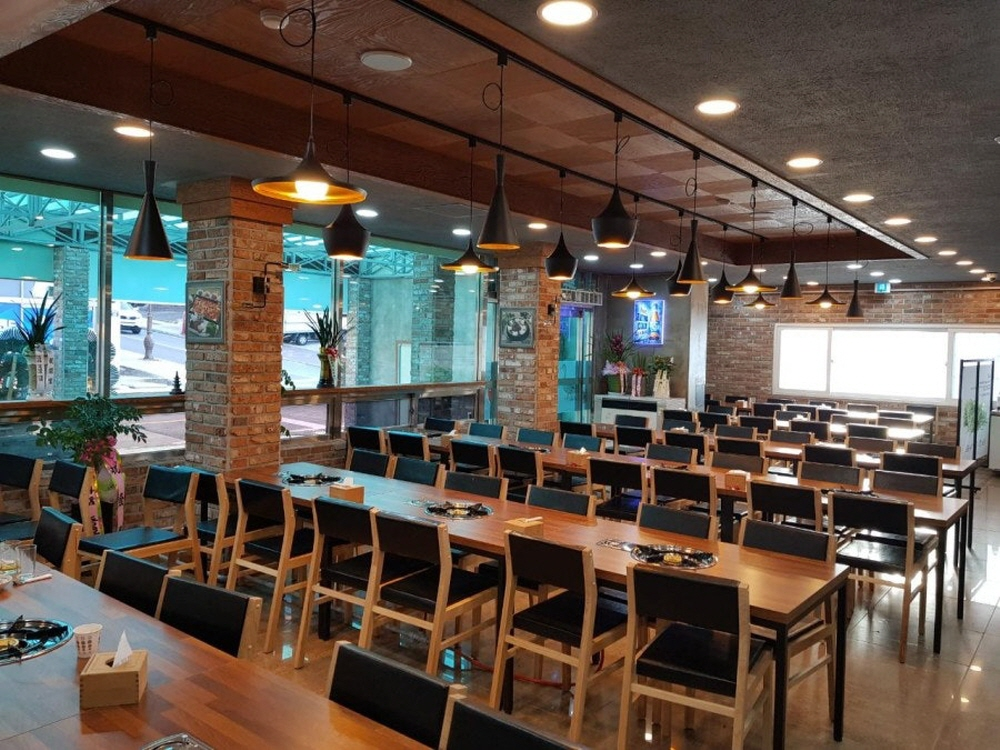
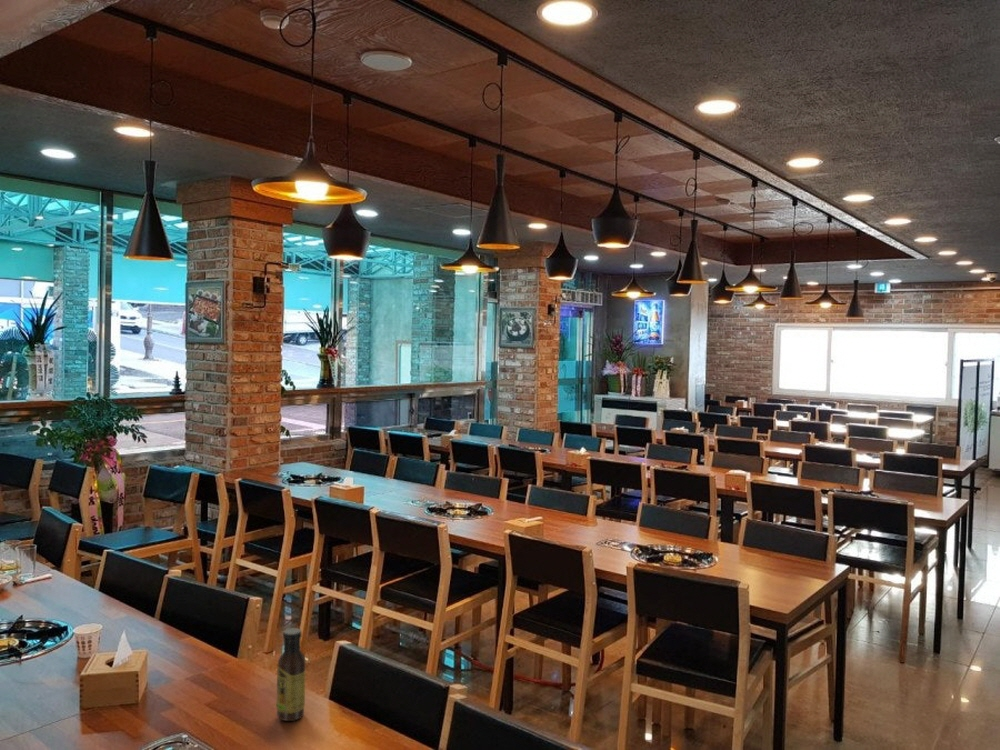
+ sauce bottle (291, 673)
